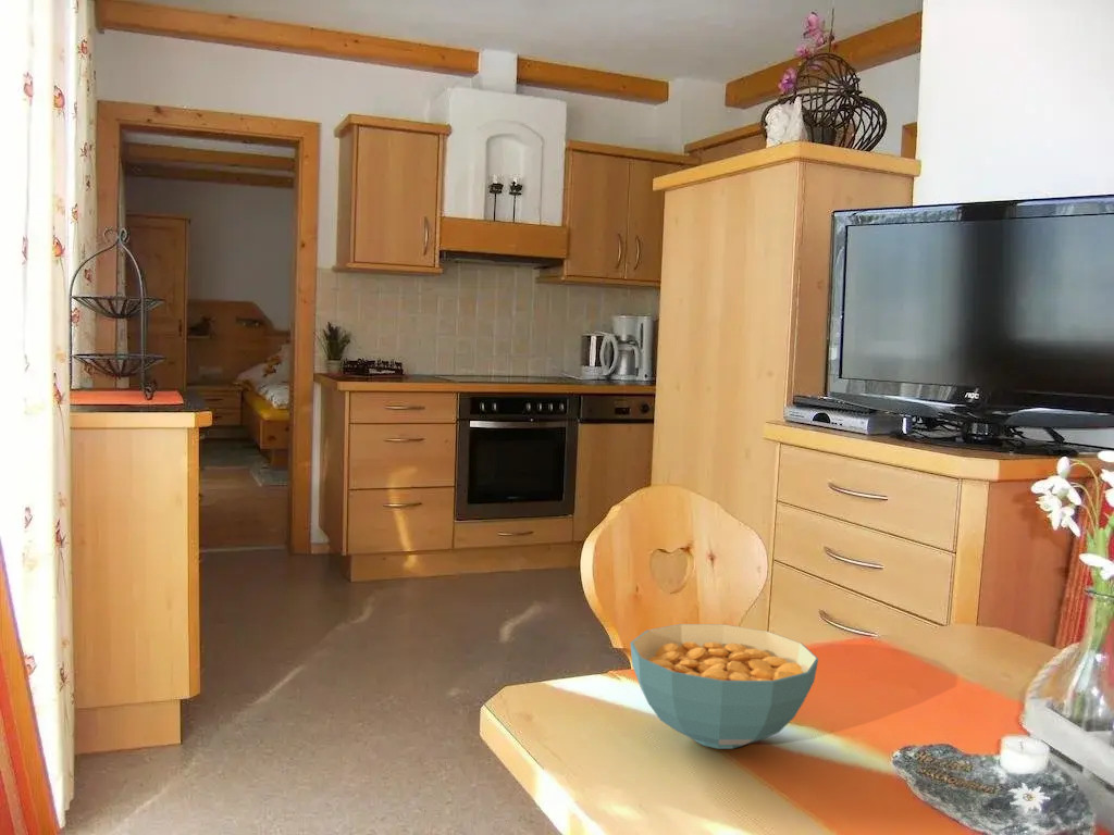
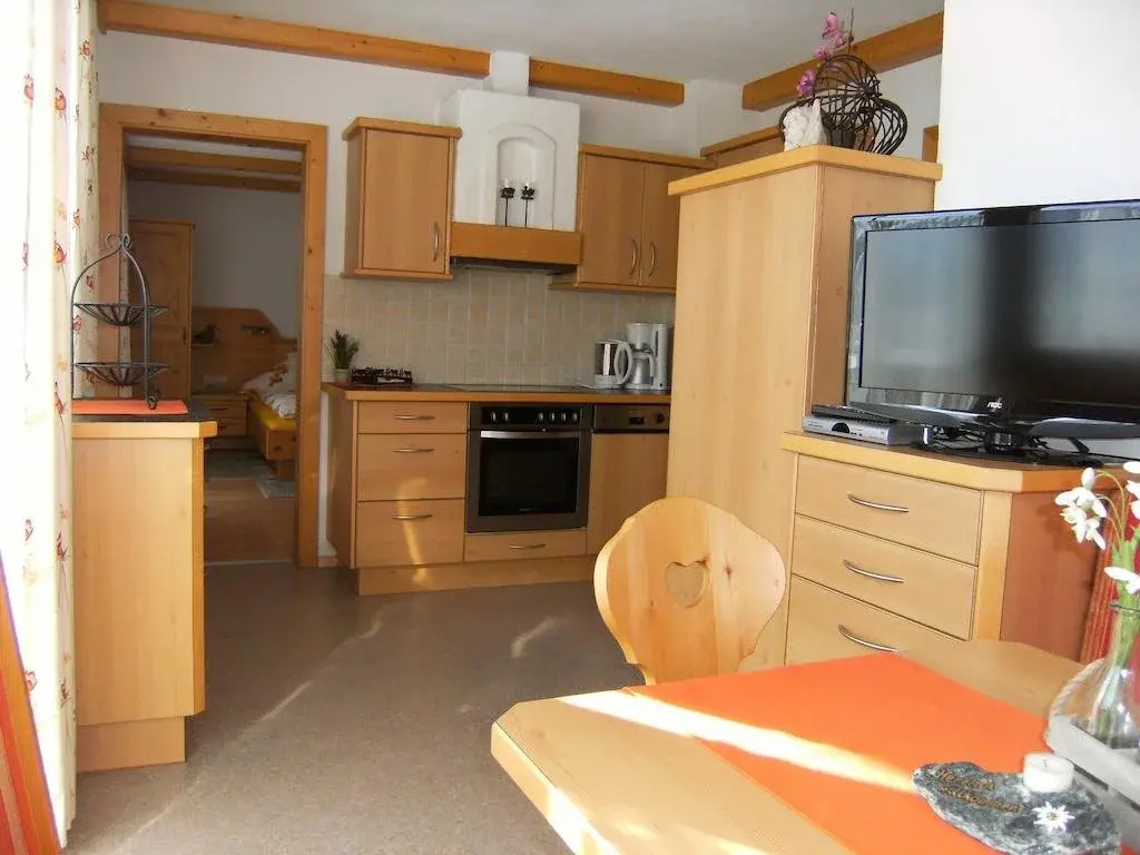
- cereal bowl (720, 694)
